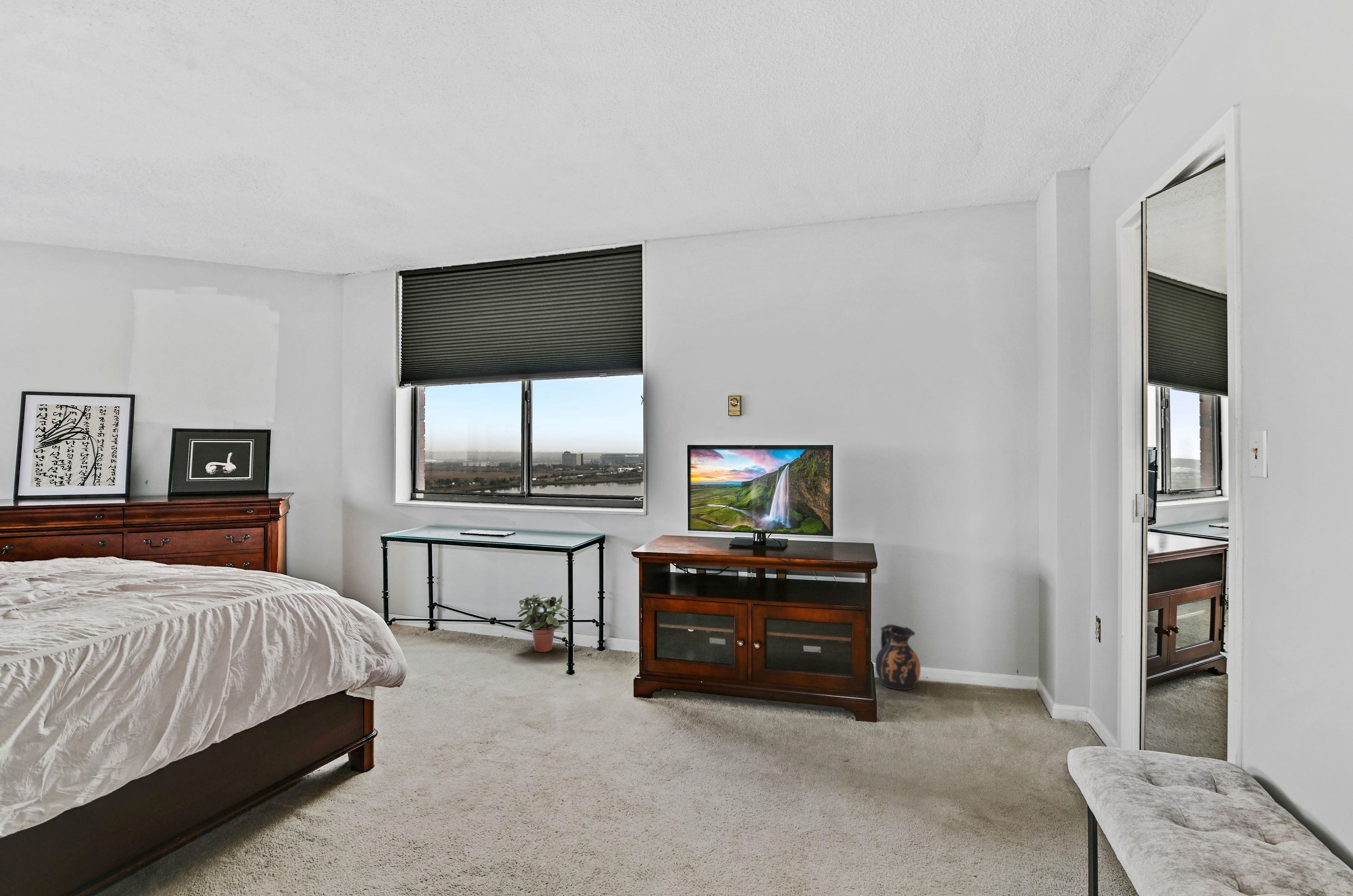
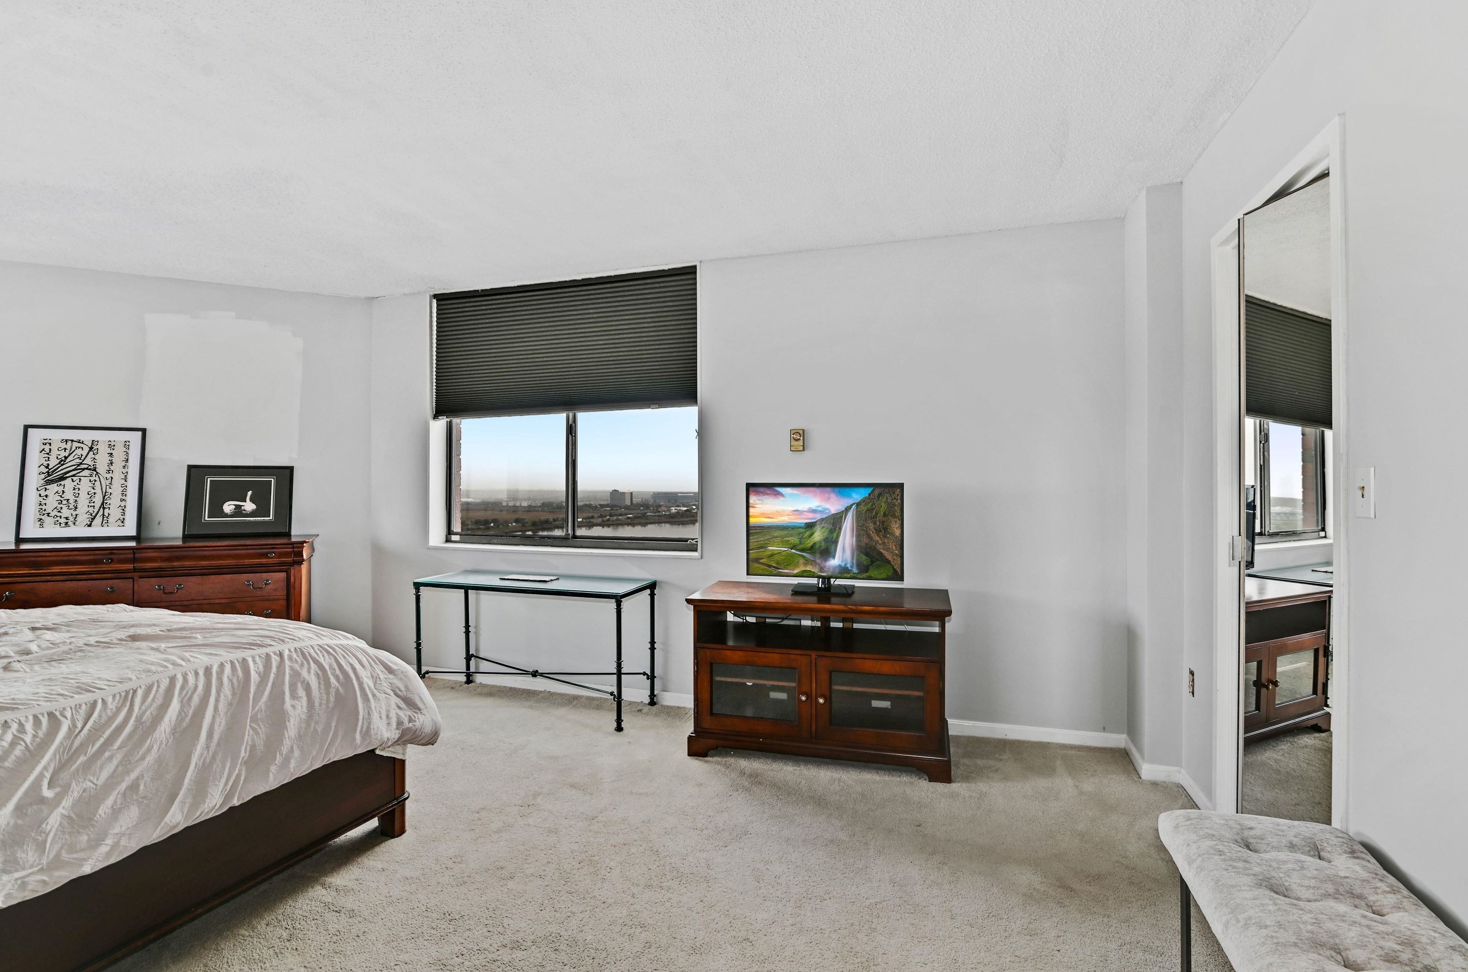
- potted plant (544, 621)
- ceramic jug (898, 655)
